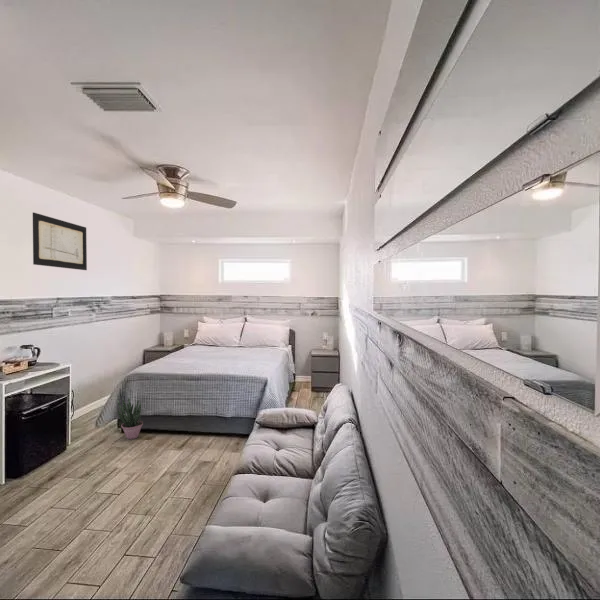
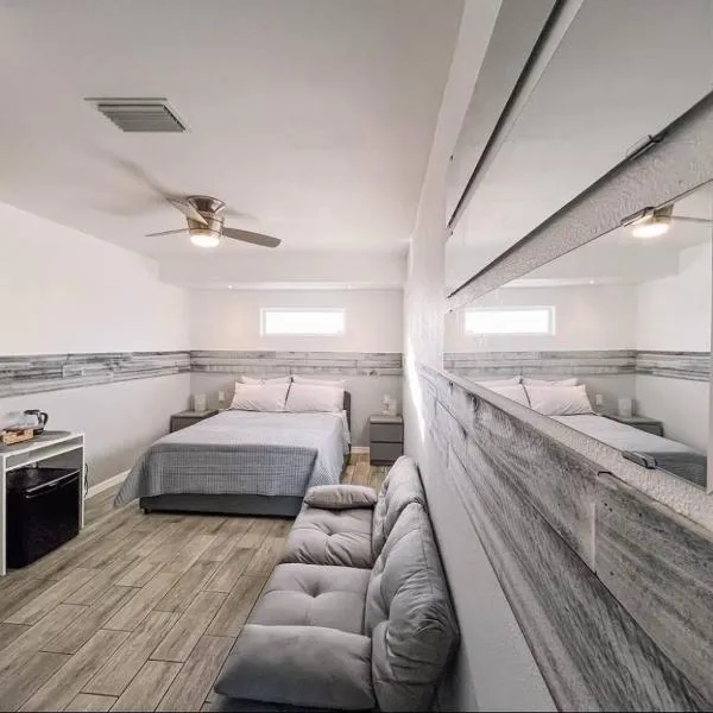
- wall art (62, 244)
- potted plant (130, 417)
